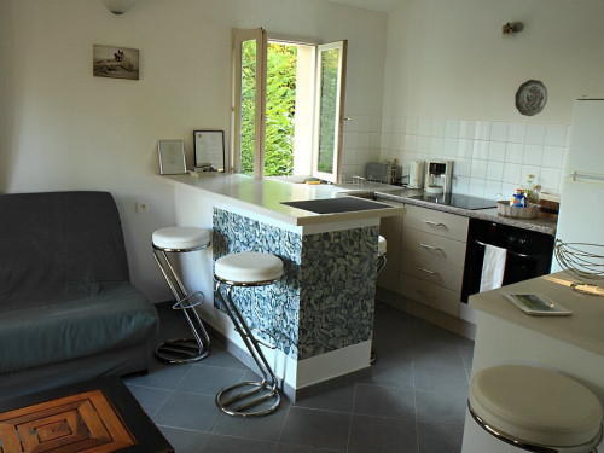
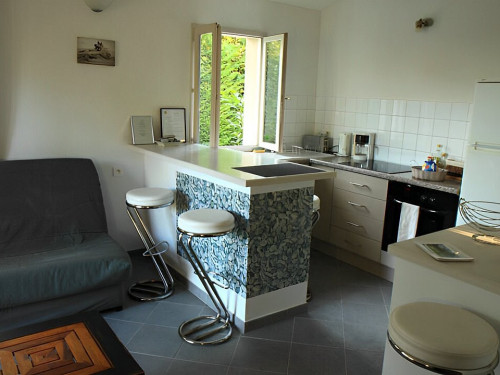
- decorative plate (532, 98)
